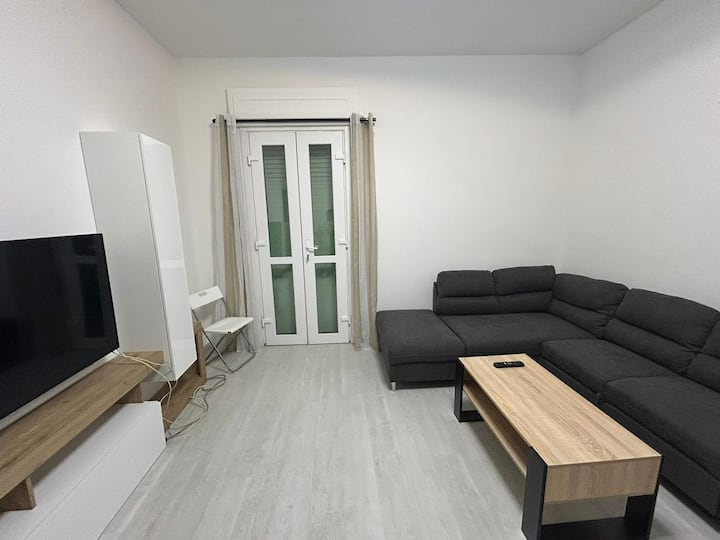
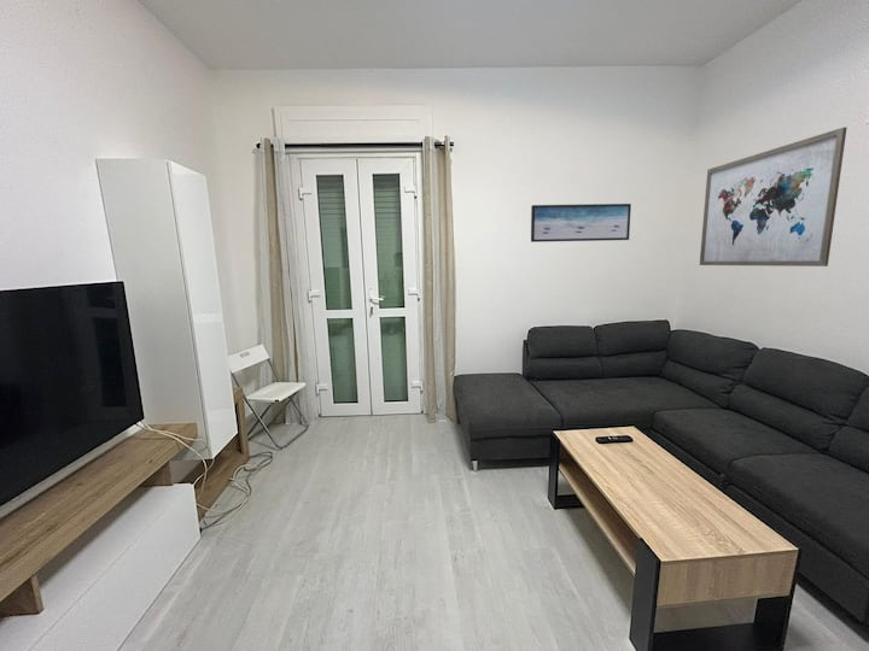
+ wall art (581, 222)
+ wall art (758, 210)
